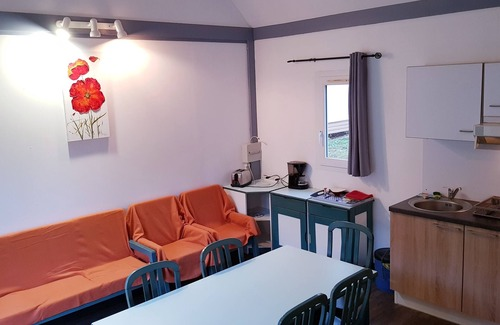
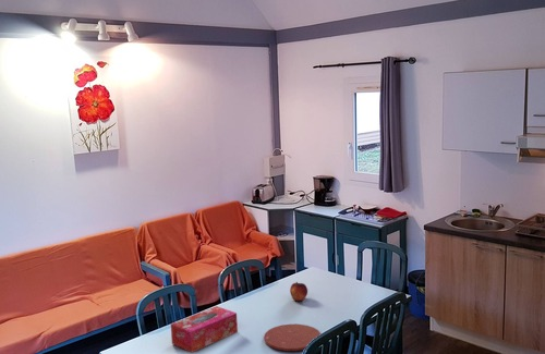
+ plate (292, 337)
+ fruit (299, 291)
+ tissue box (204, 328)
